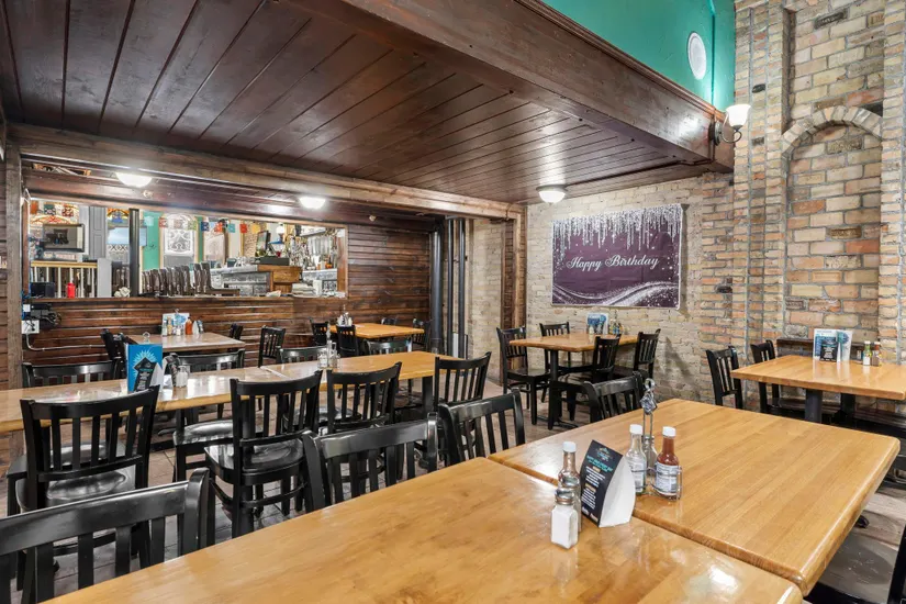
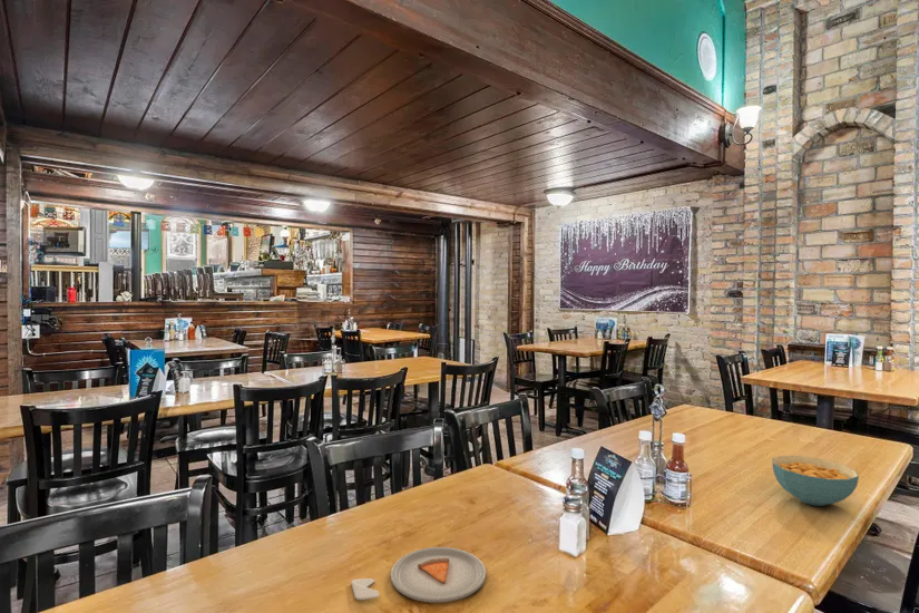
+ cereal bowl (812, 484)
+ dinner plate (420, 575)
